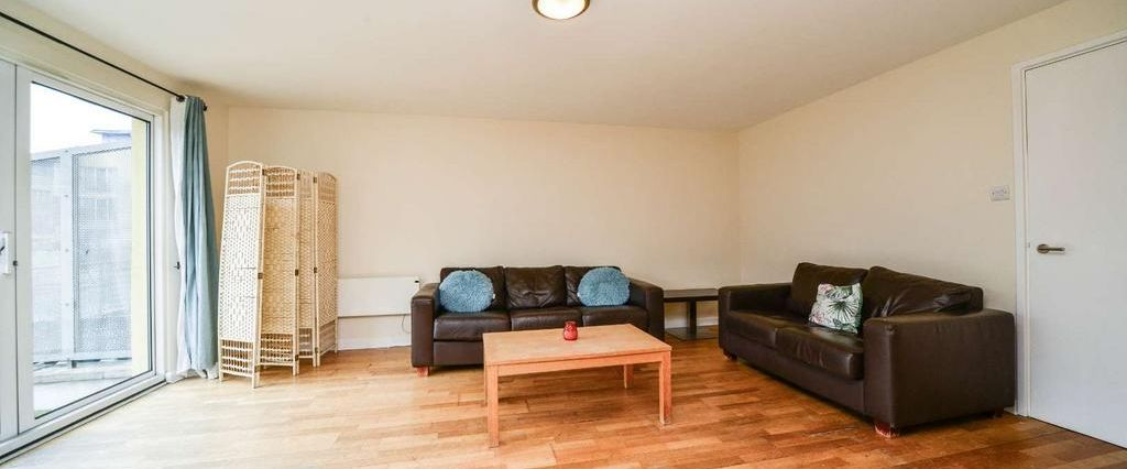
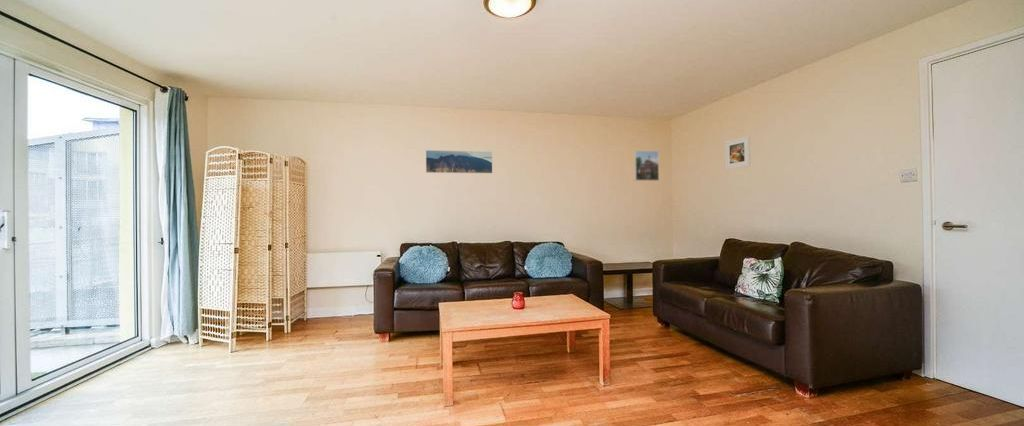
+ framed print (459, 162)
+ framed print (737, 153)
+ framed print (646, 165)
